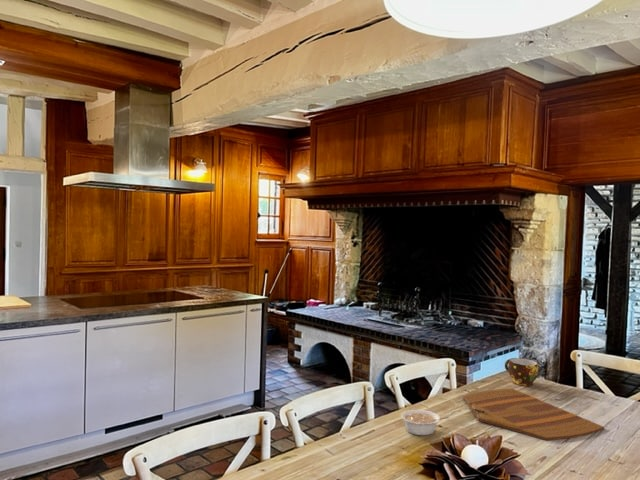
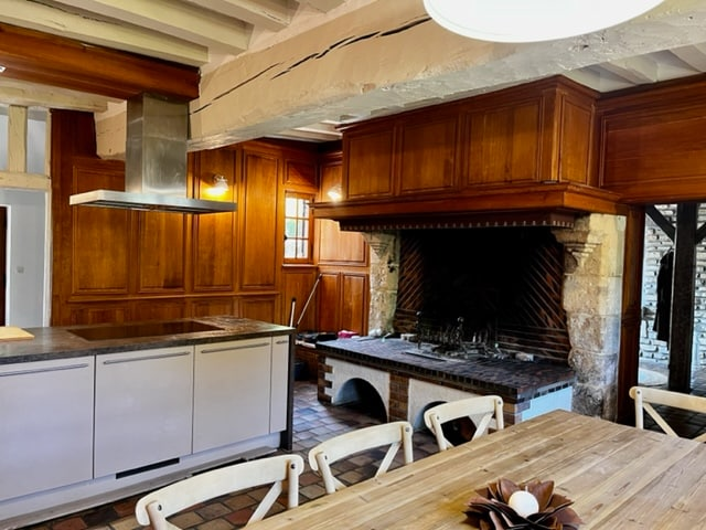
- cup (520, 371)
- legume (421, 421)
- cutting board (517, 411)
